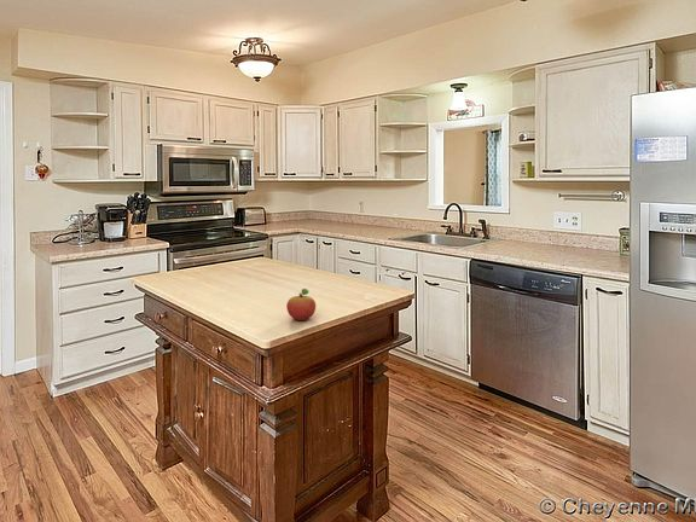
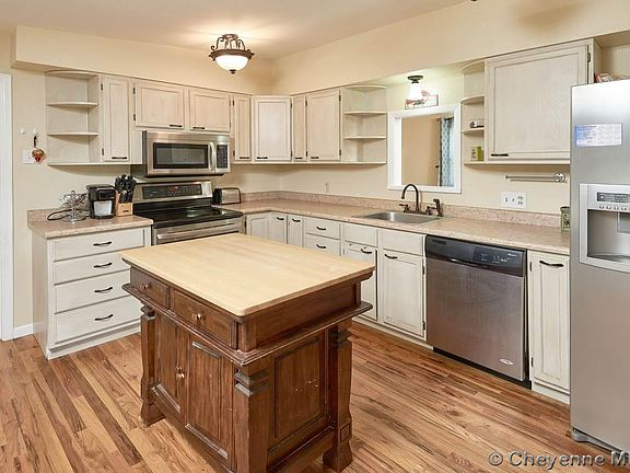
- fruit (301, 303)
